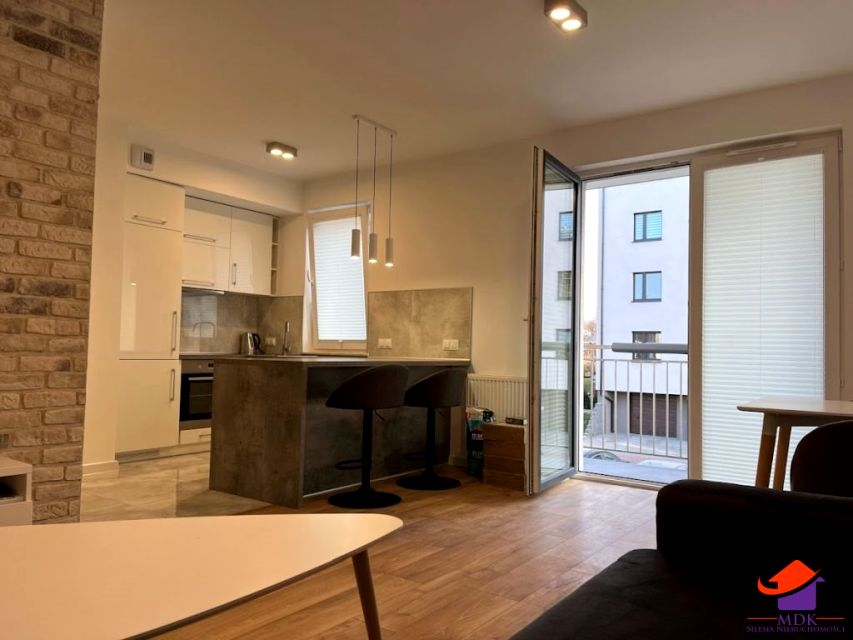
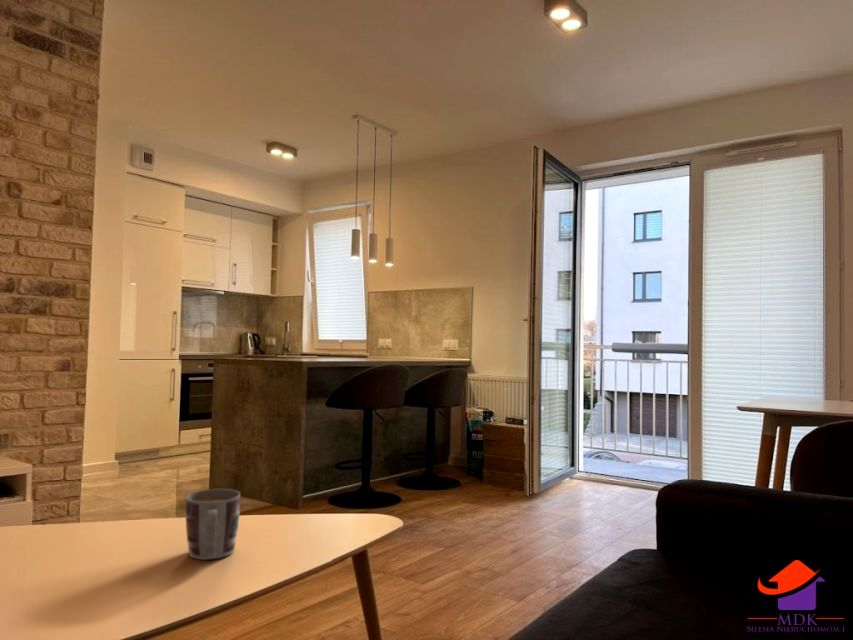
+ mug (212, 526)
